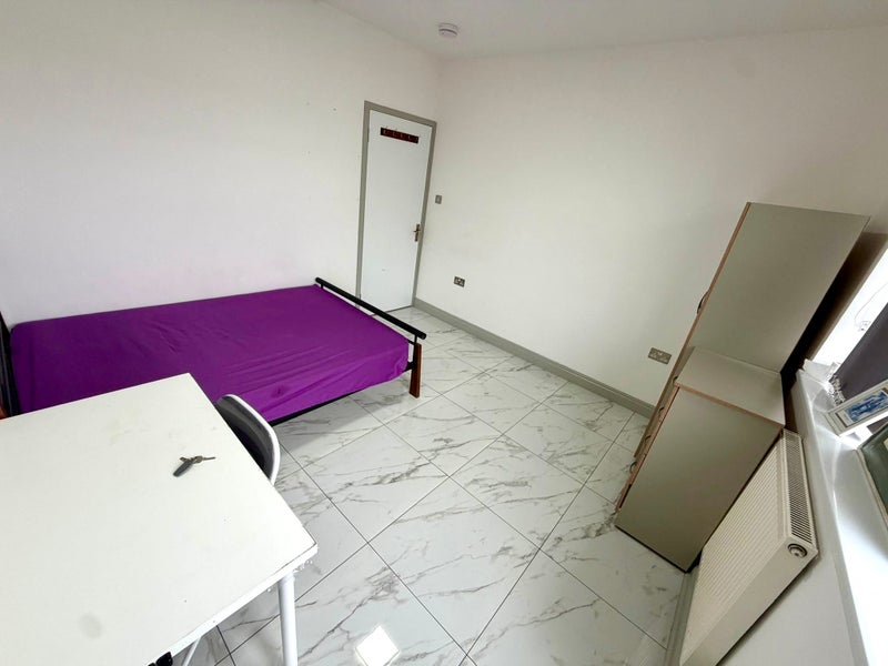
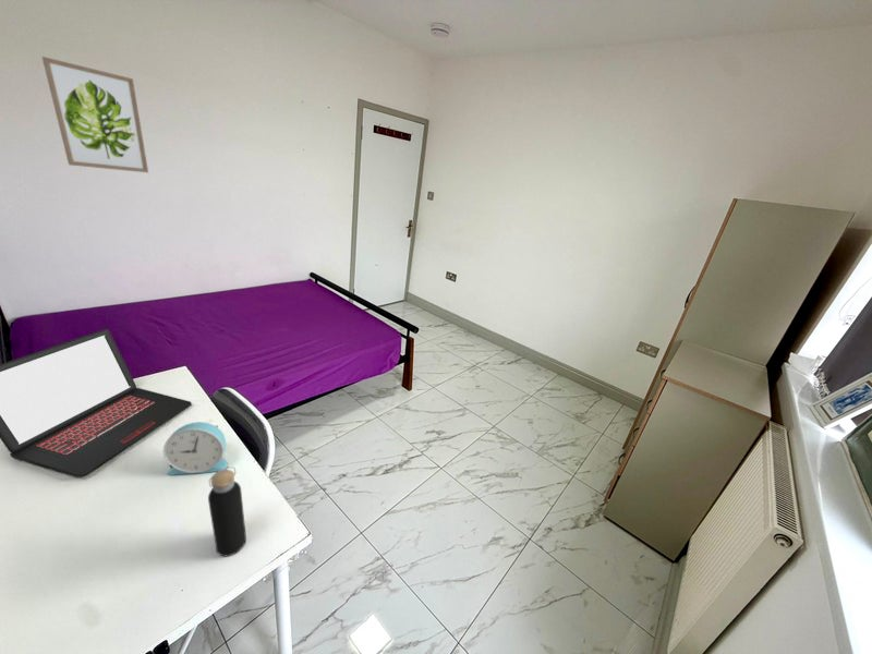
+ water bottle (227, 508)
+ alarm clock (197, 444)
+ laptop (96, 393)
+ wall art (100, 121)
